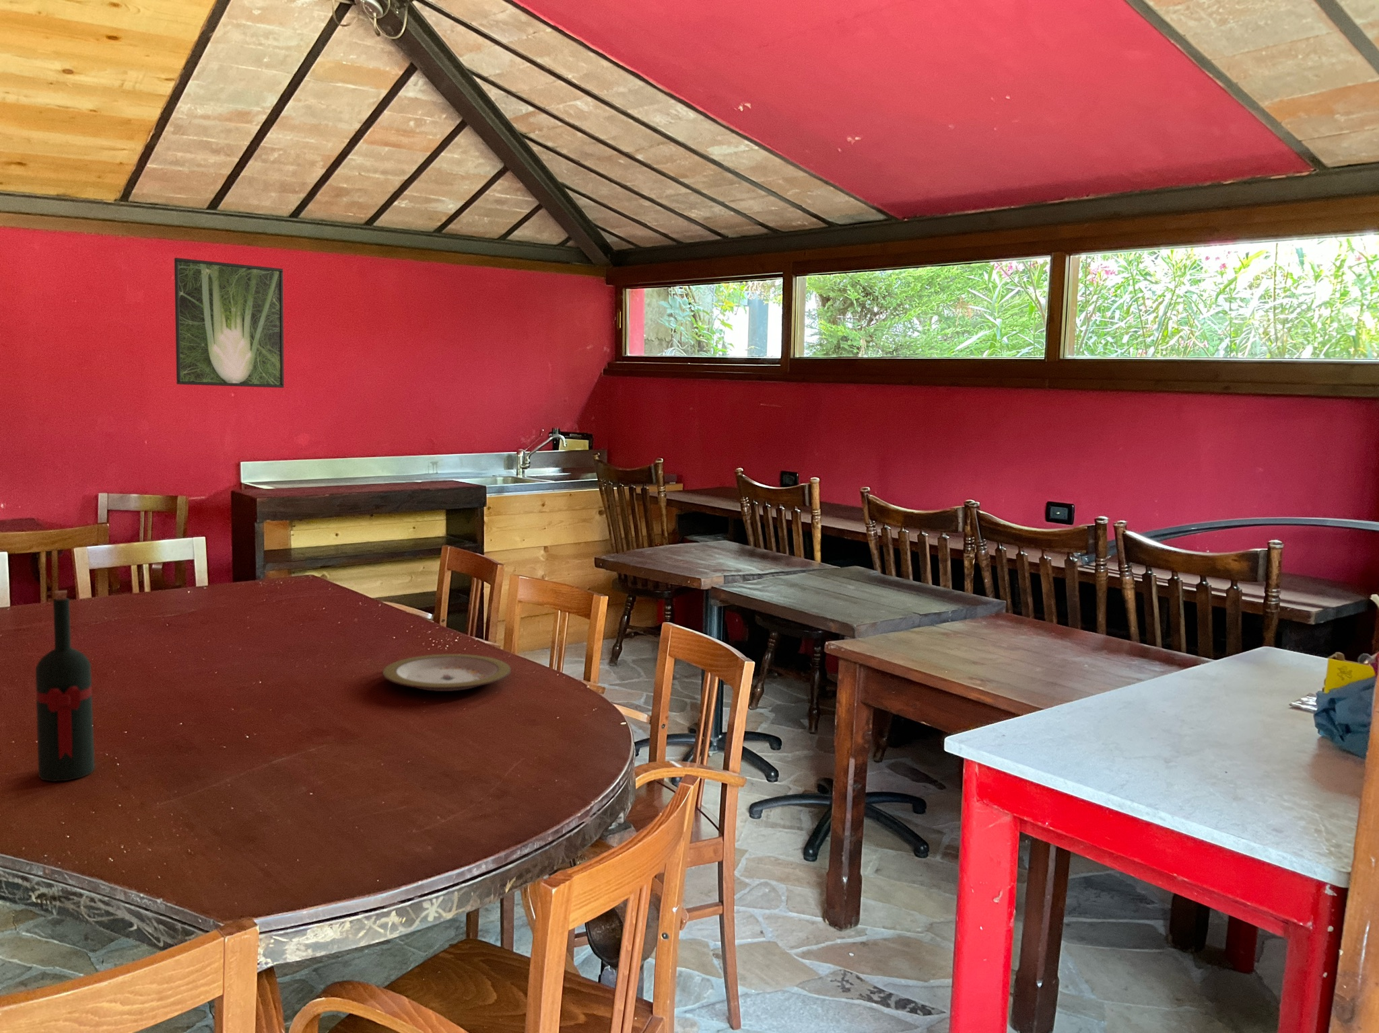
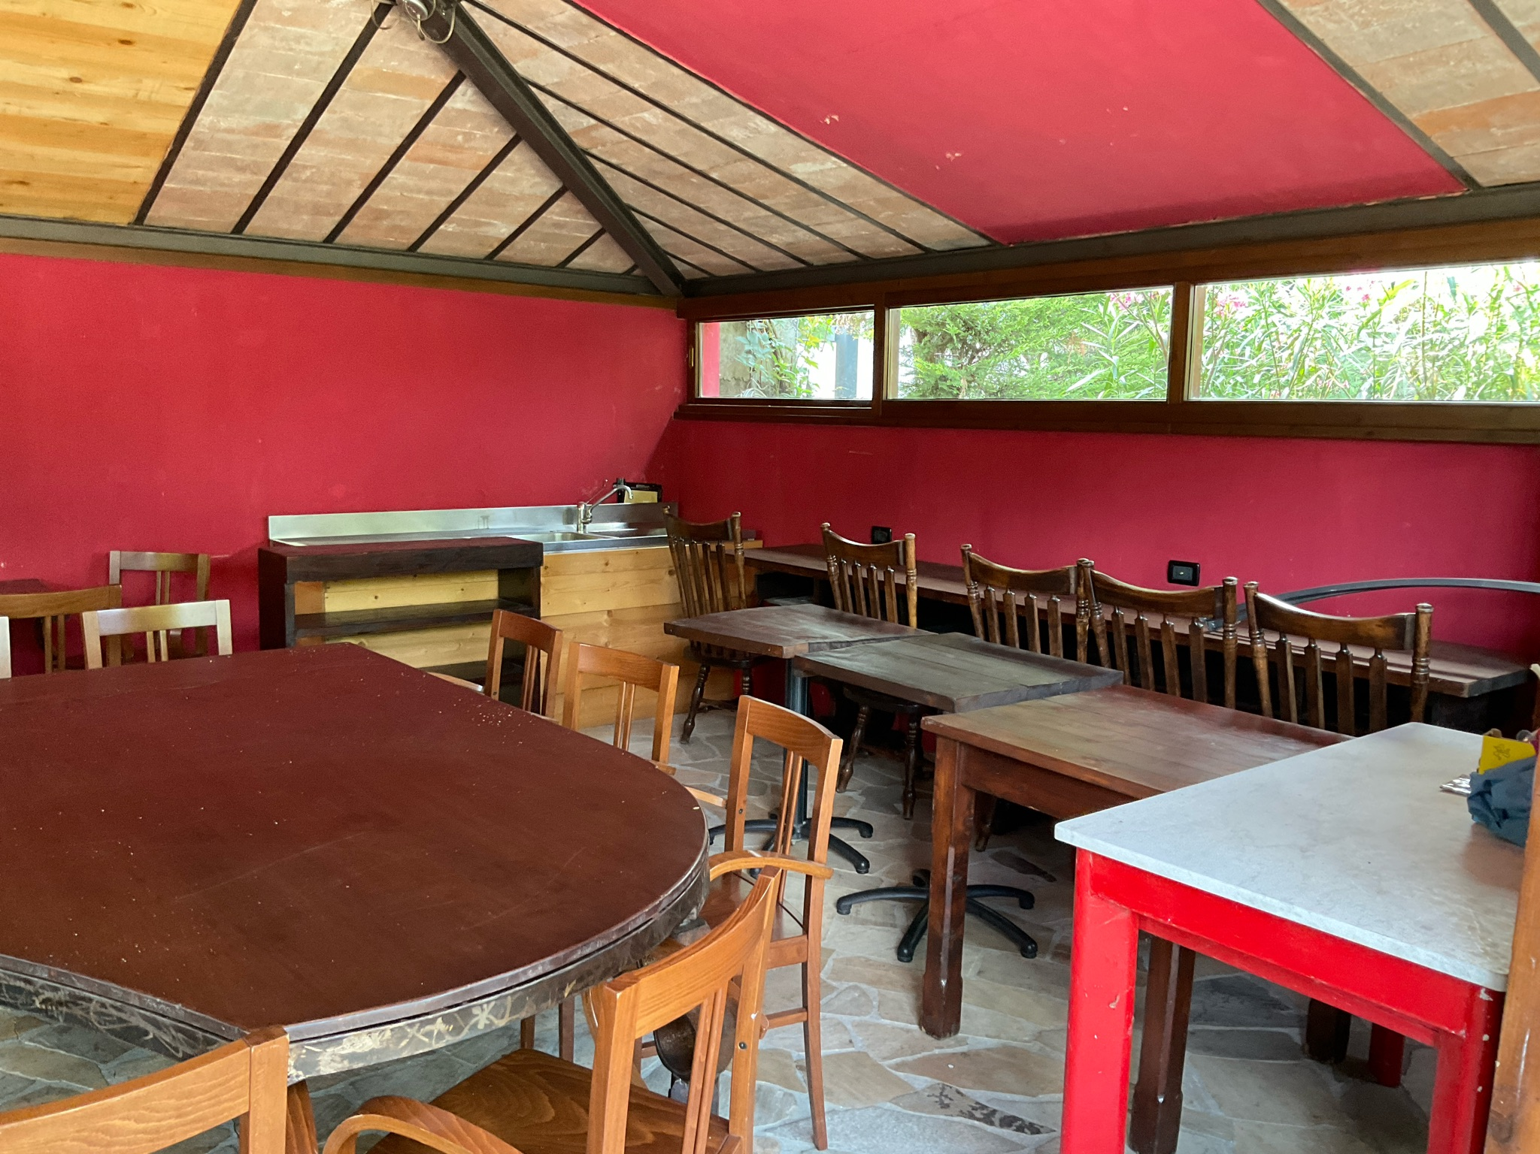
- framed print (231, 324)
- wine bottle (63, 685)
- plate (447, 675)
